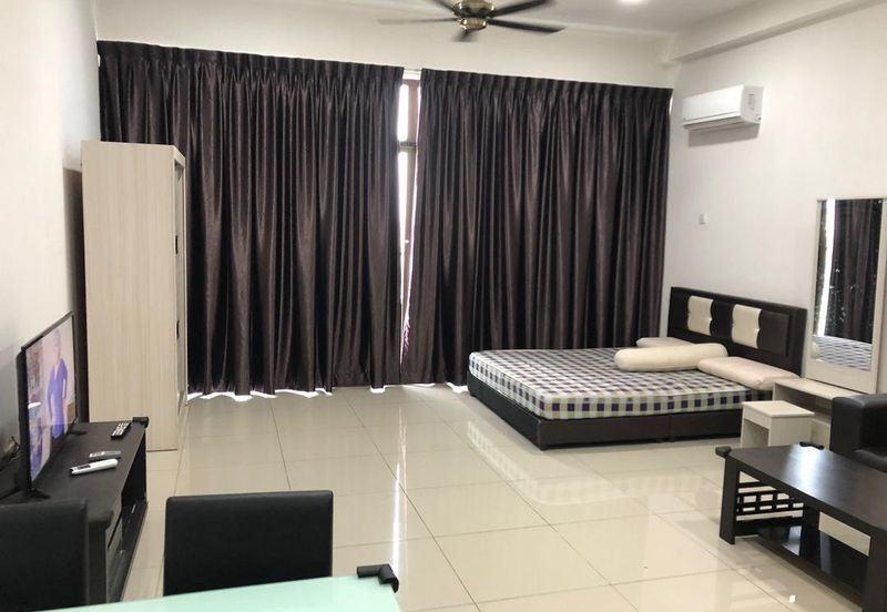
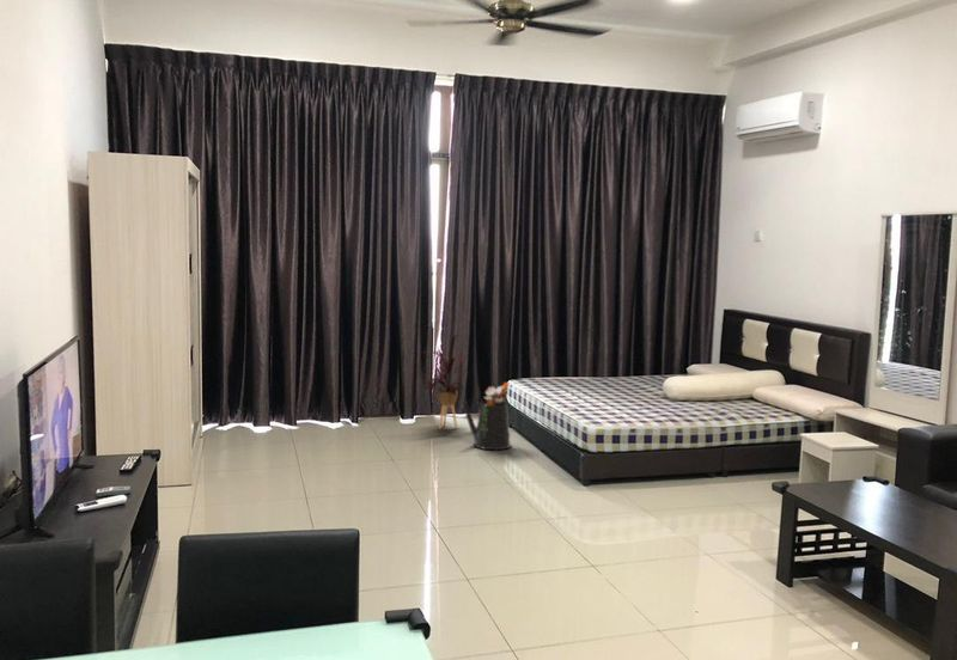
+ house plant (444, 381)
+ watering can (490, 412)
